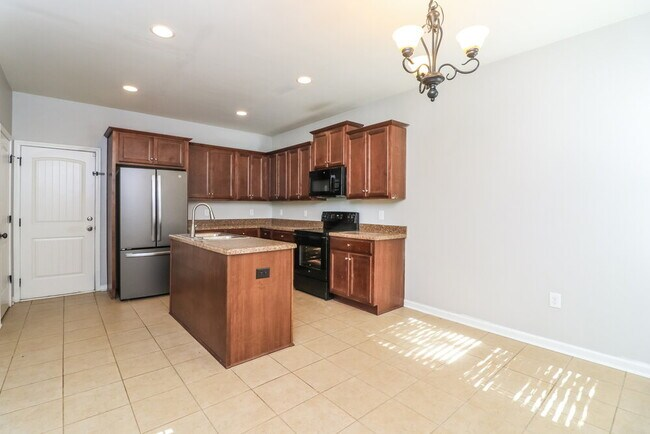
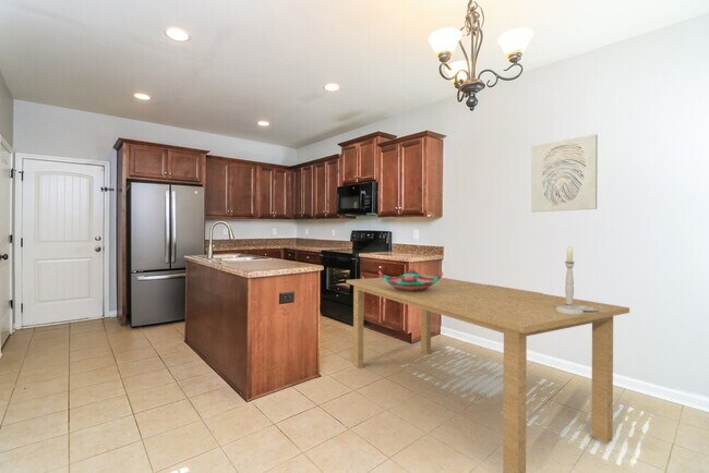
+ decorative bowl (410, 280)
+ dining table (470, 323)
+ candlestick (573, 278)
+ wall art (562, 175)
